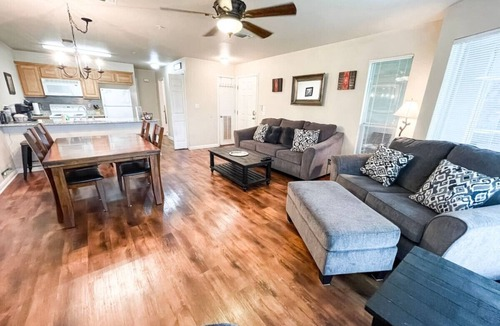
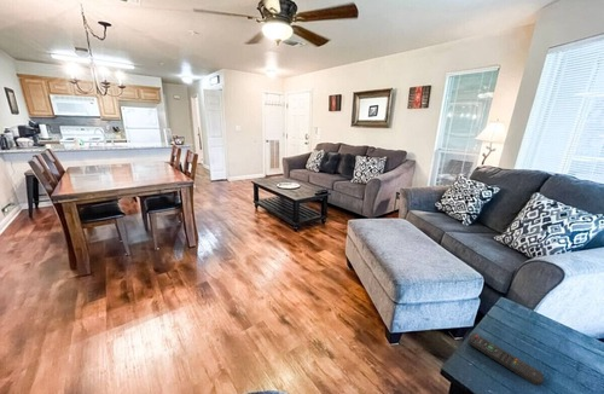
+ remote control (503, 357)
